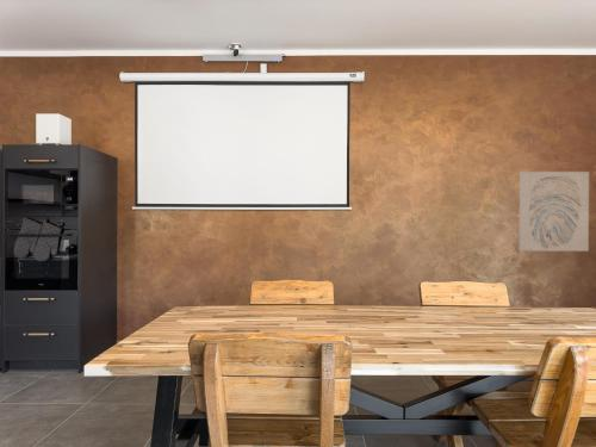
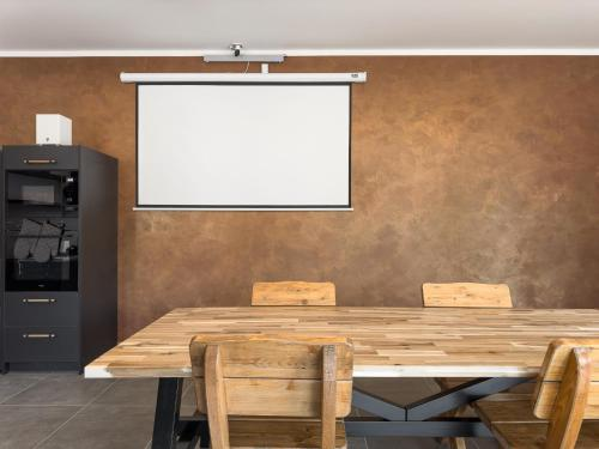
- wall art (553, 211)
